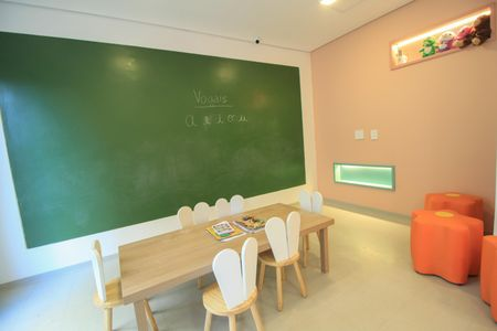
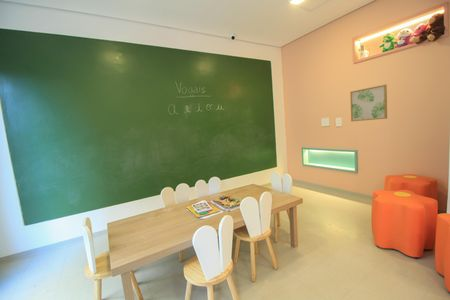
+ wall art (367, 104)
